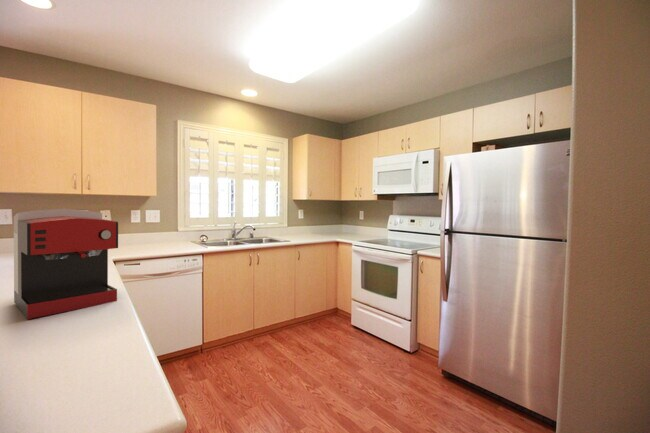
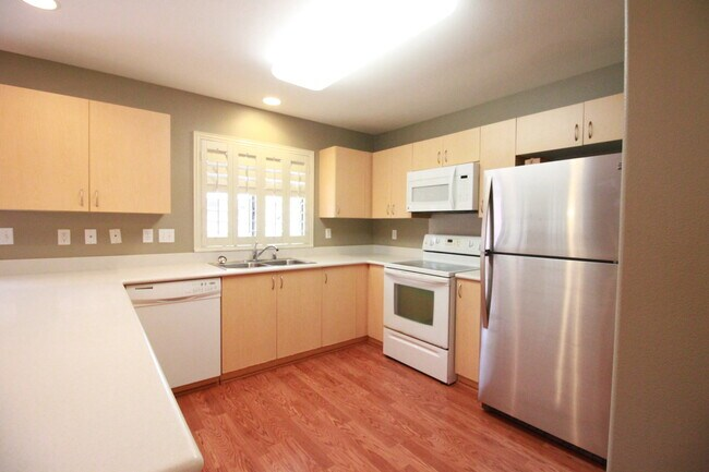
- coffee maker (69, 256)
